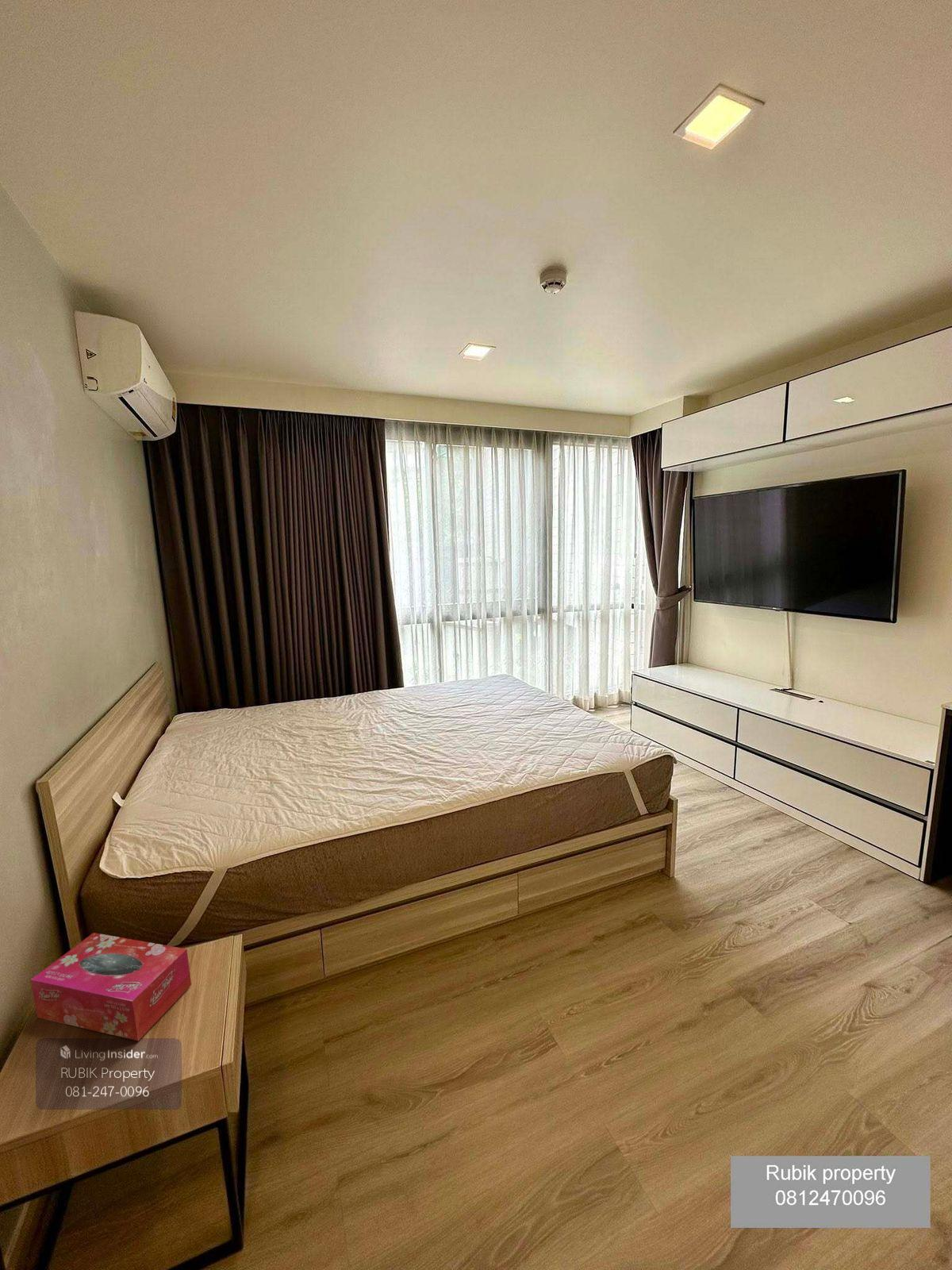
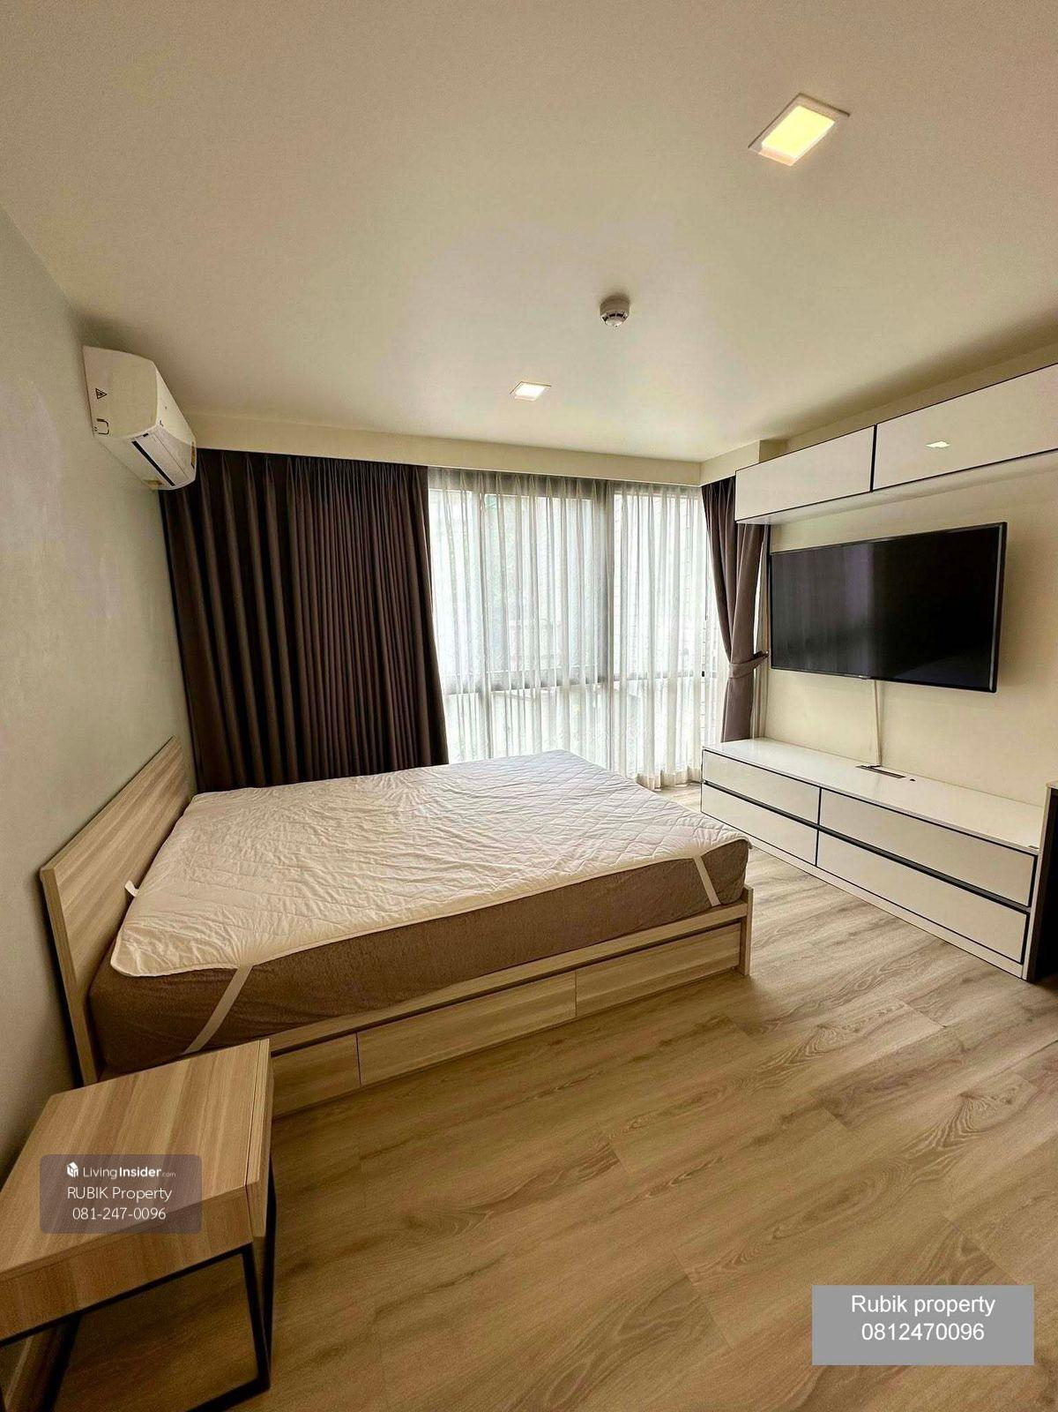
- tissue box (113, 982)
